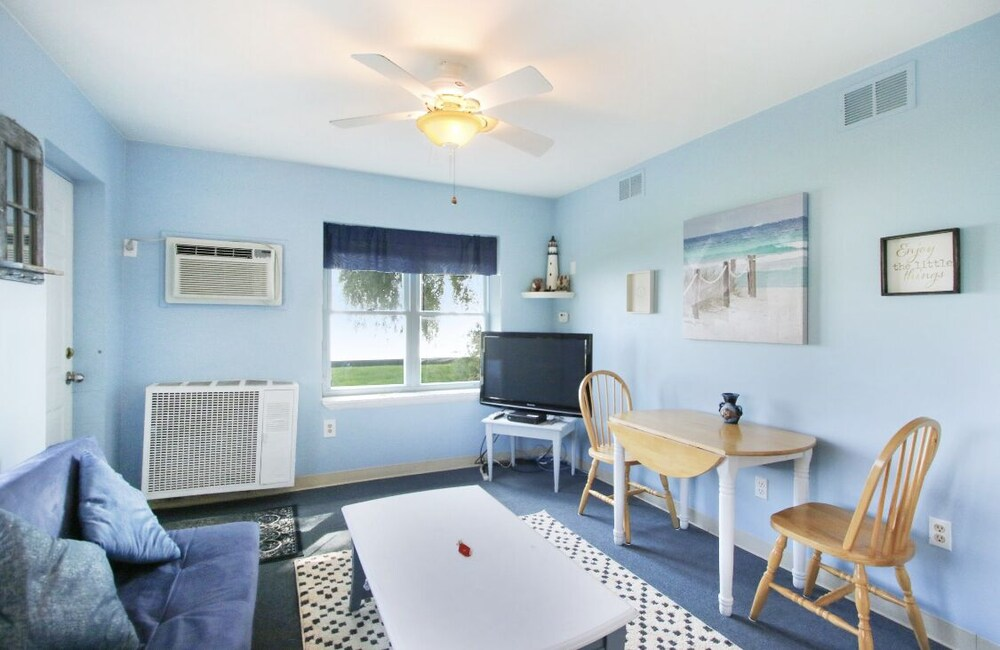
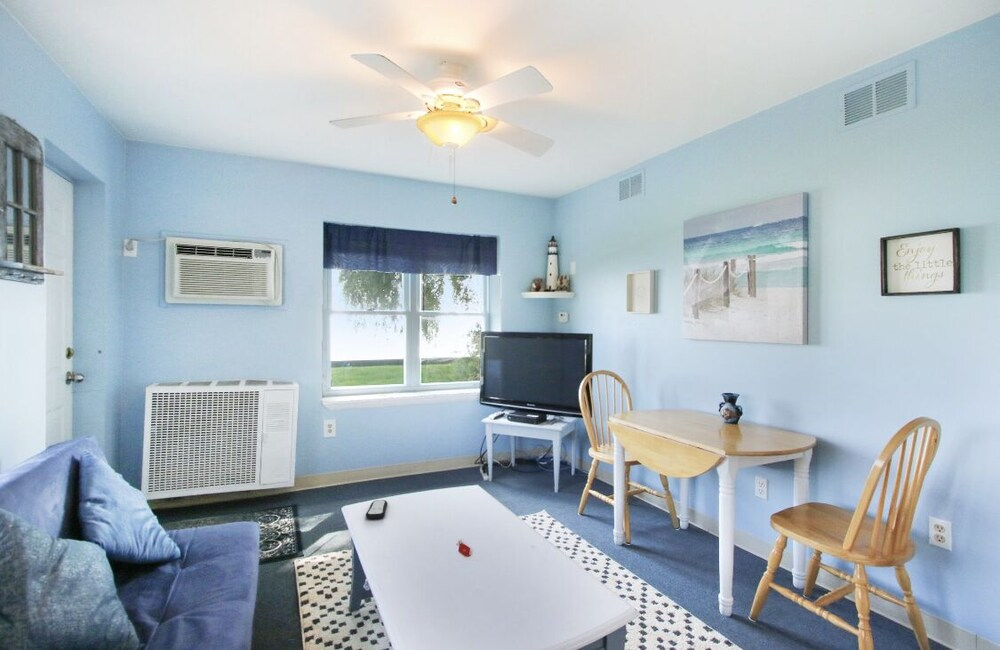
+ remote control (377, 508)
